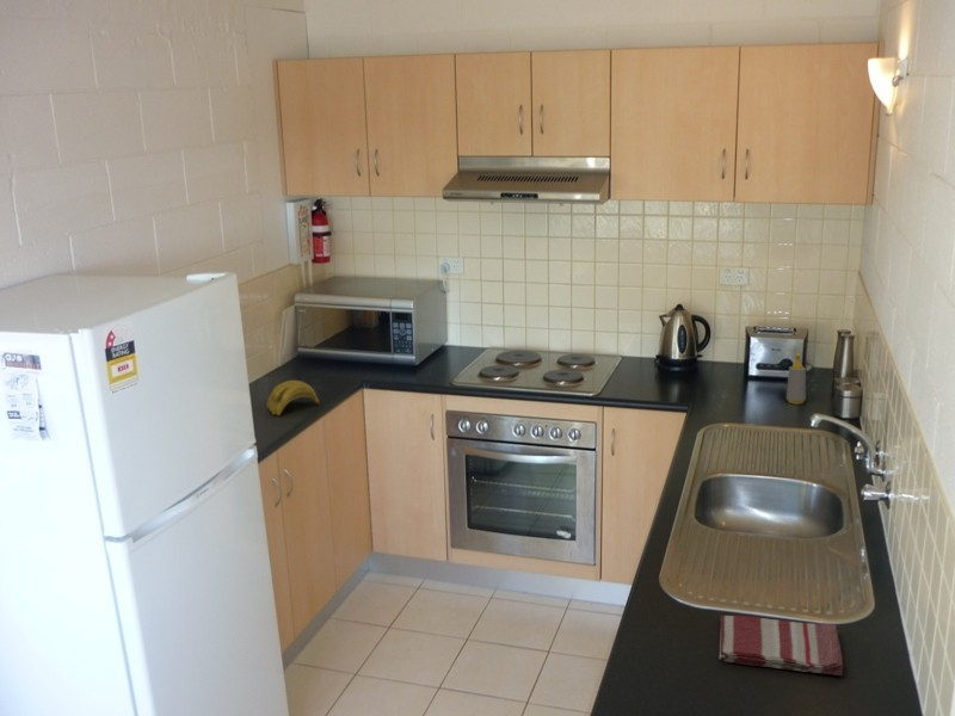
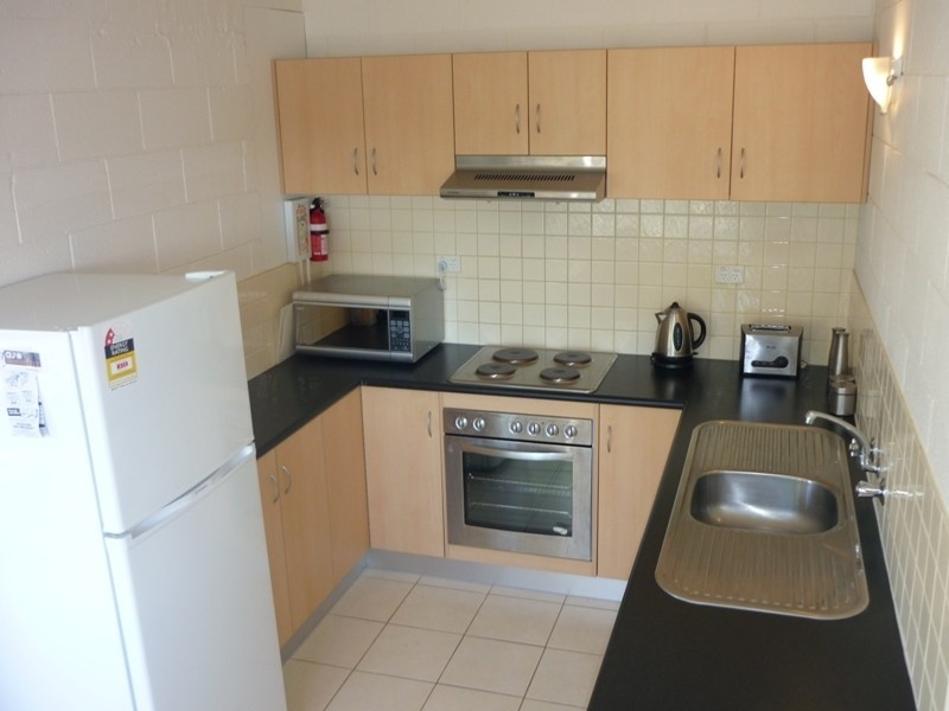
- dish towel (778, 641)
- soap bottle (796, 378)
- banana (294, 395)
